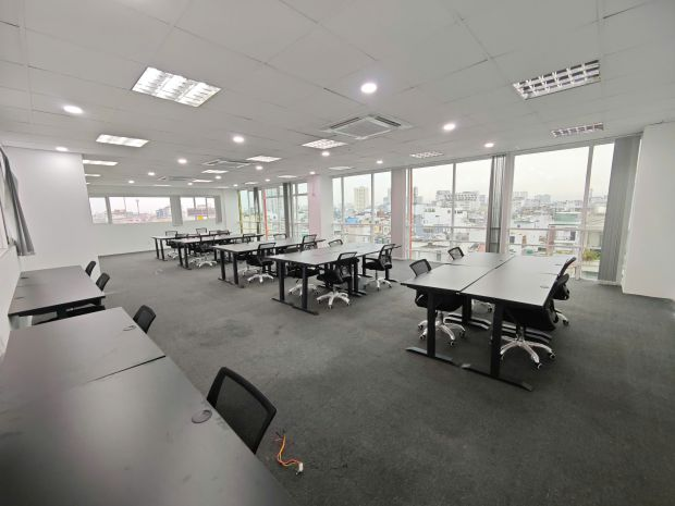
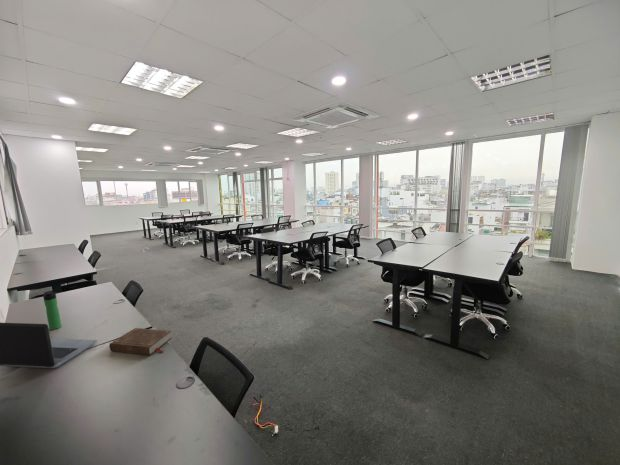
+ bottle (52, 309)
+ book (142, 340)
+ laptop computer (46, 333)
